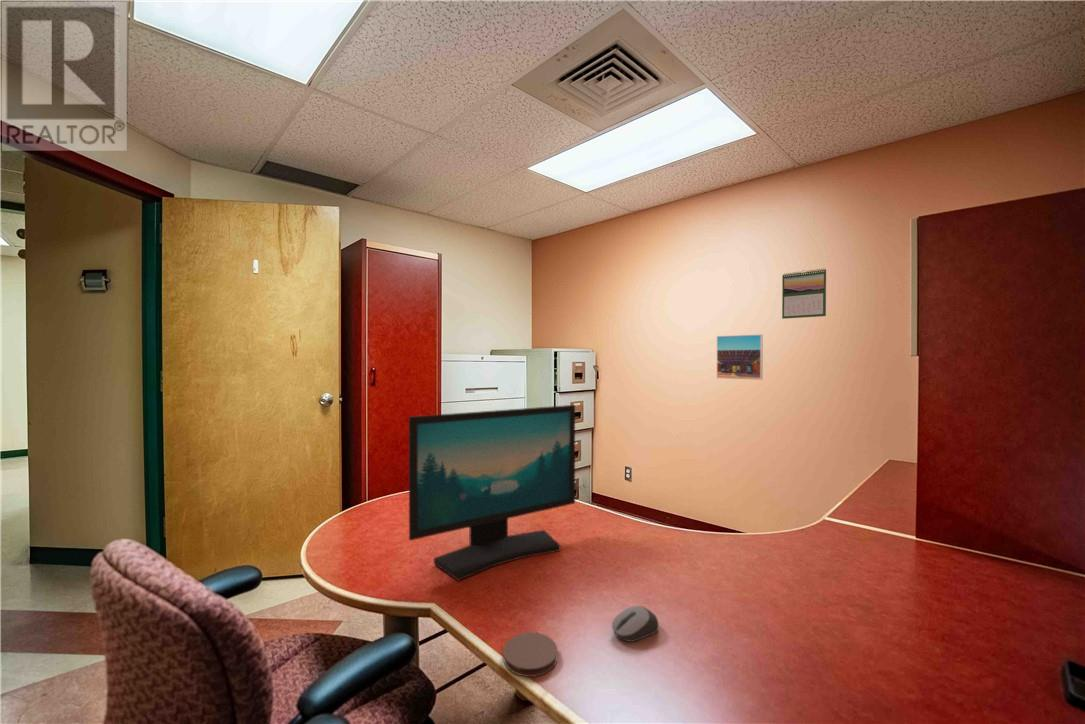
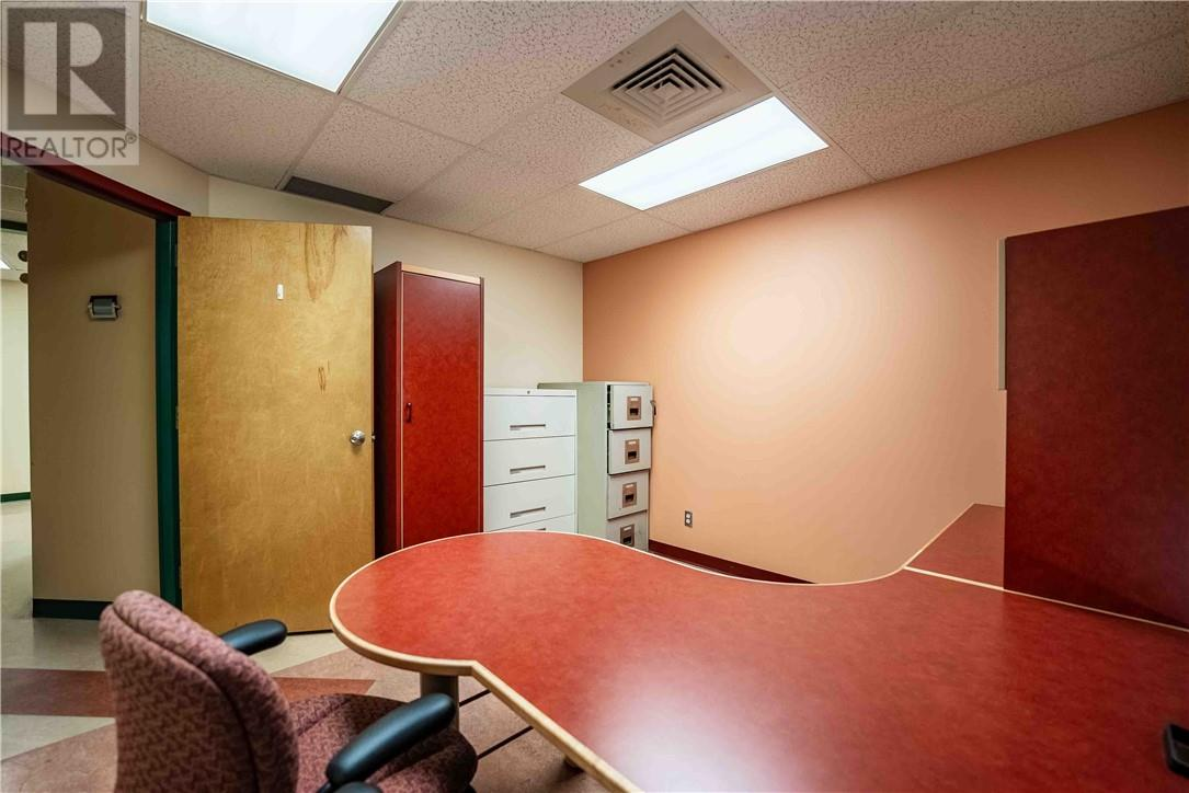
- coaster (530, 653)
- computer mouse (635, 621)
- calendar (803, 293)
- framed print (738, 357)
- computer monitor (499, 481)
